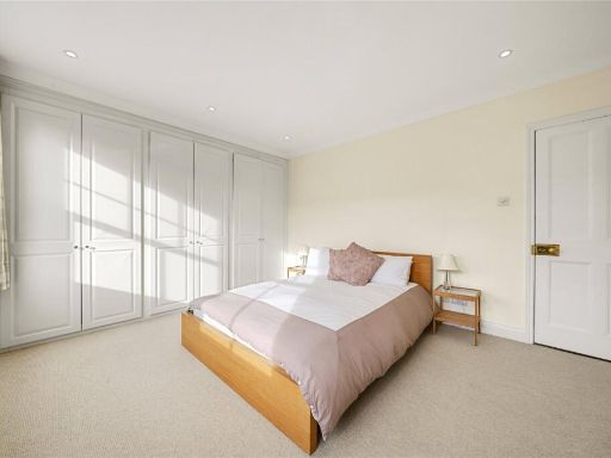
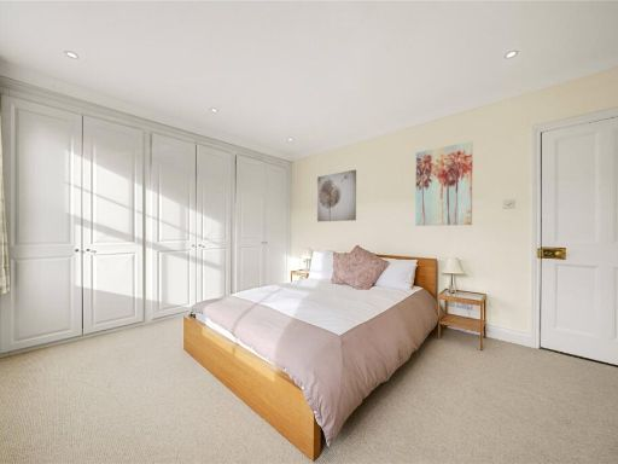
+ wall art (336, 197)
+ wall art (442, 186)
